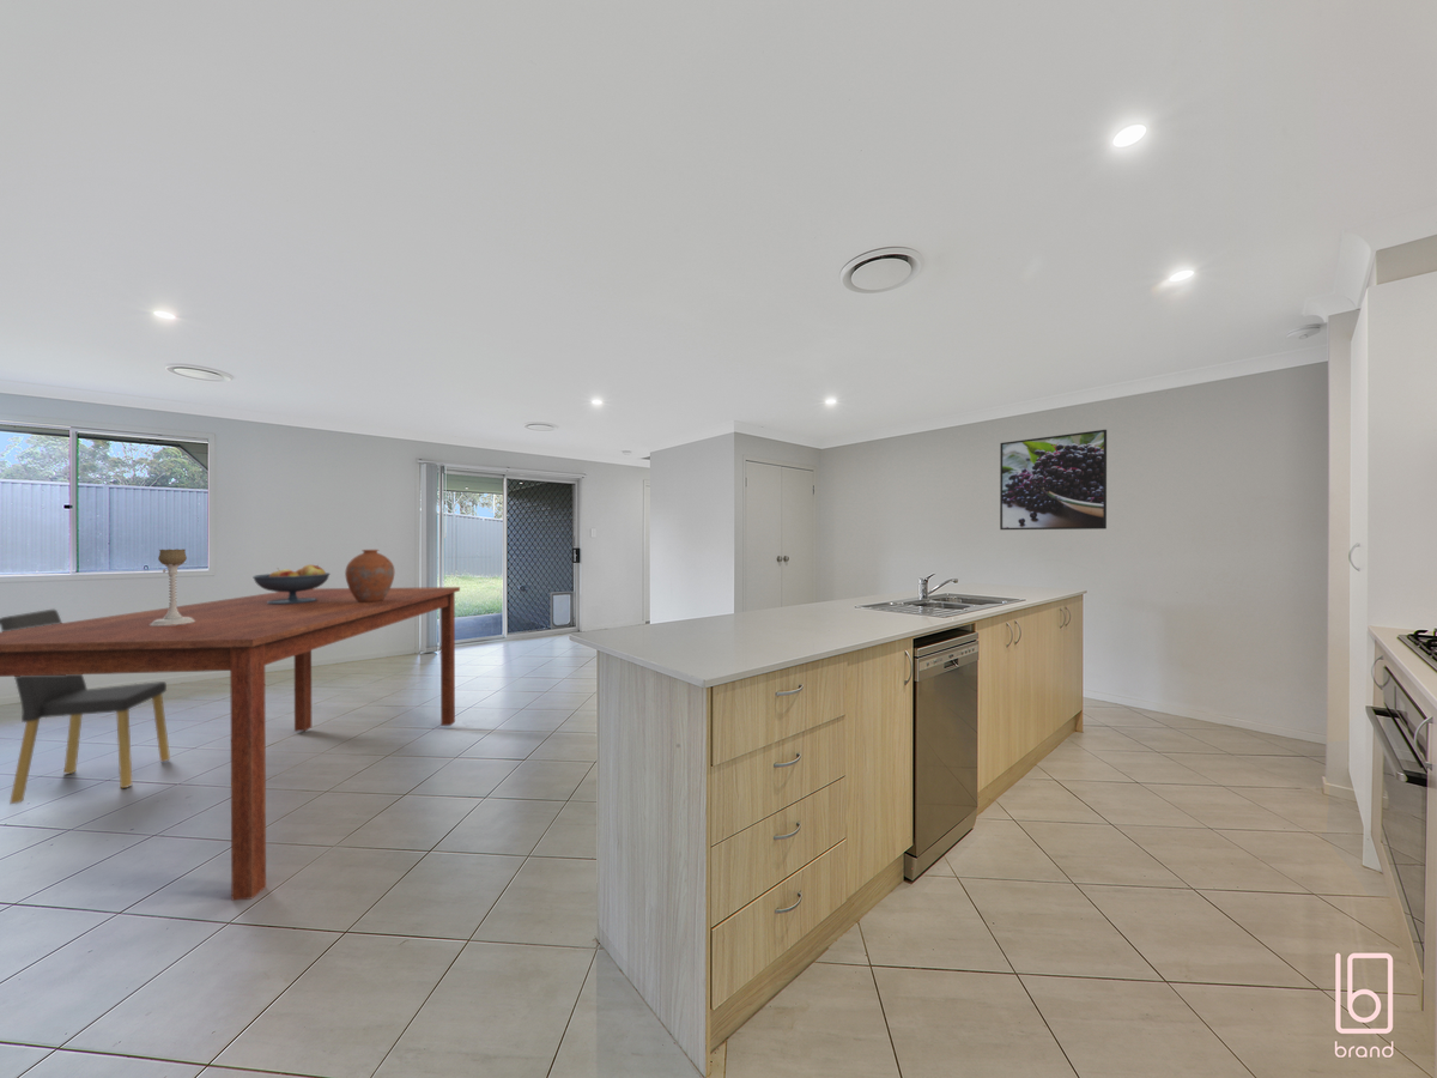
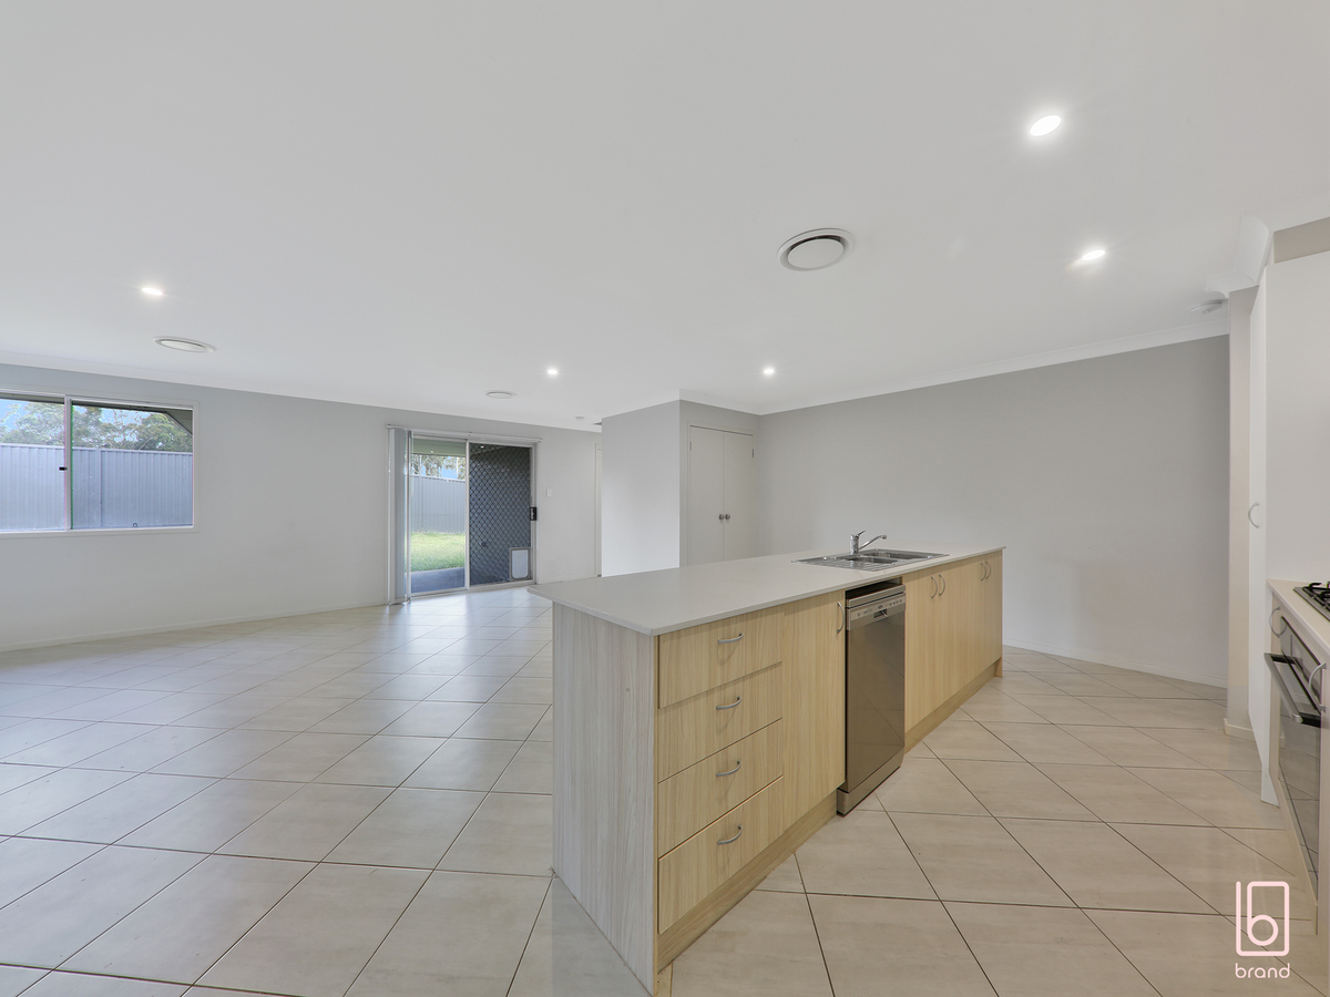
- vase (370, 575)
- dining chair (95, 695)
- fruit bowl (292, 582)
- dining table (295, 696)
- candle holder (172, 586)
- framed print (1049, 483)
